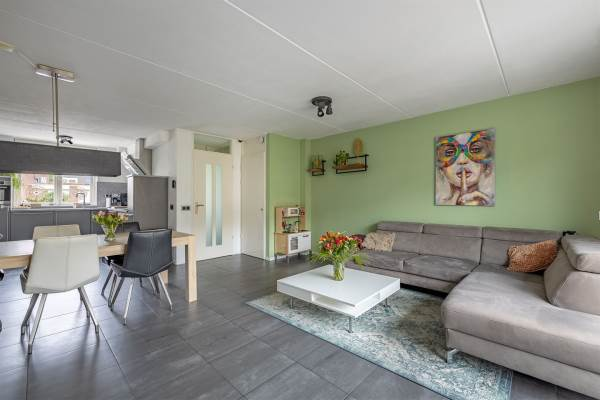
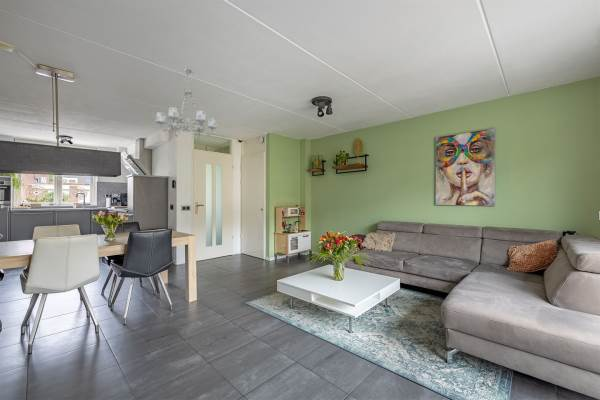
+ chandelier (184, 102)
